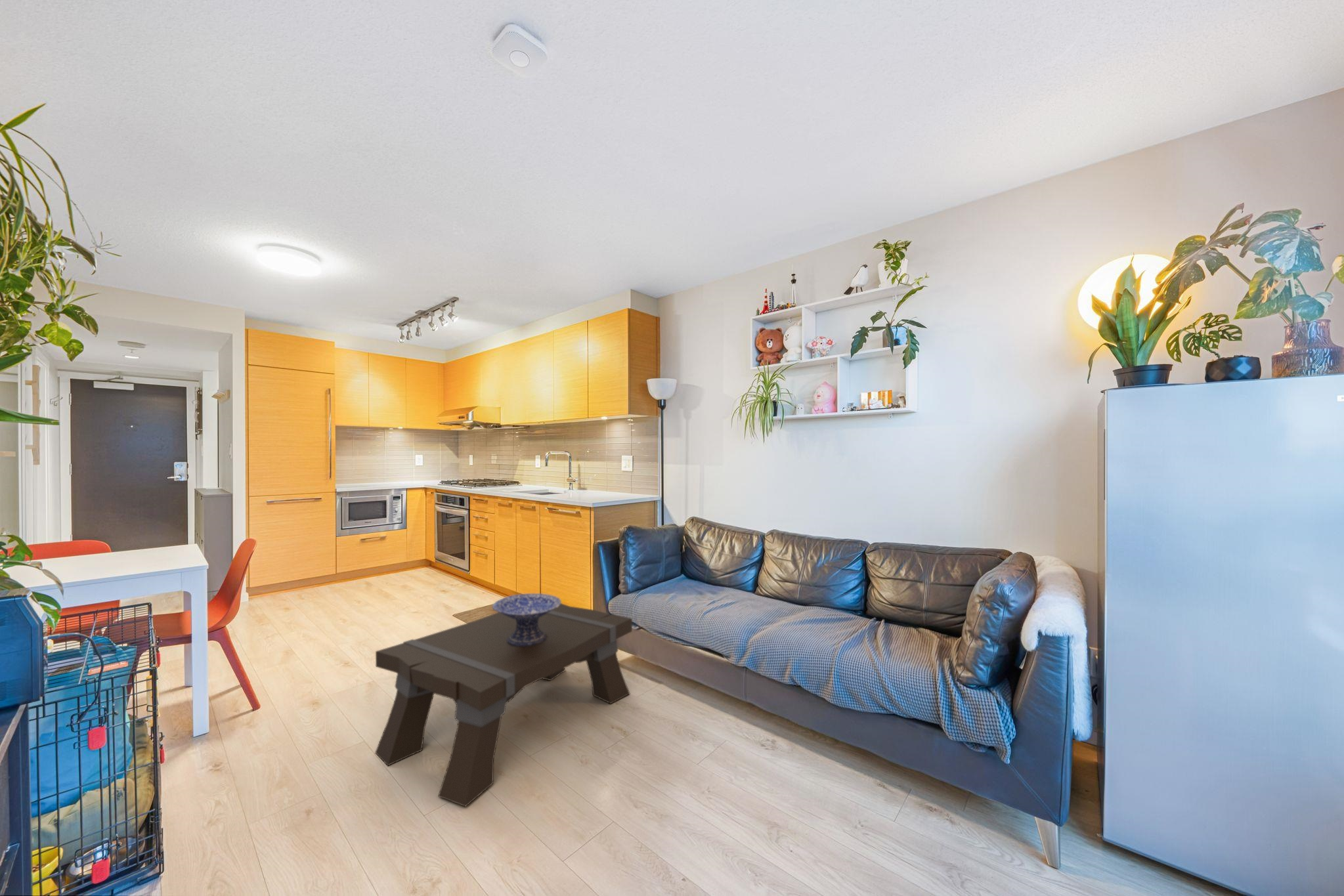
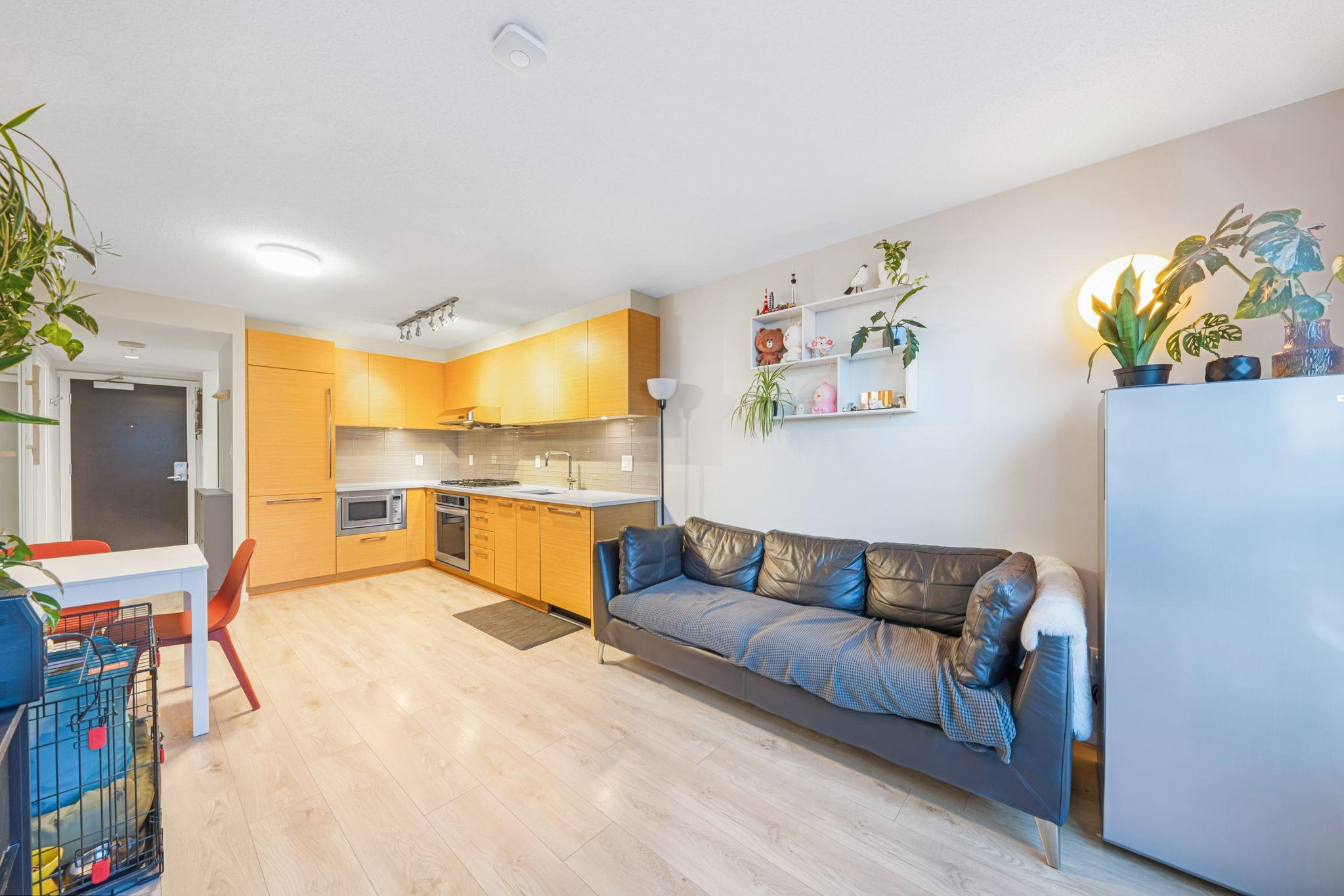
- decorative bowl (527, 619)
- coffee table (515, 677)
